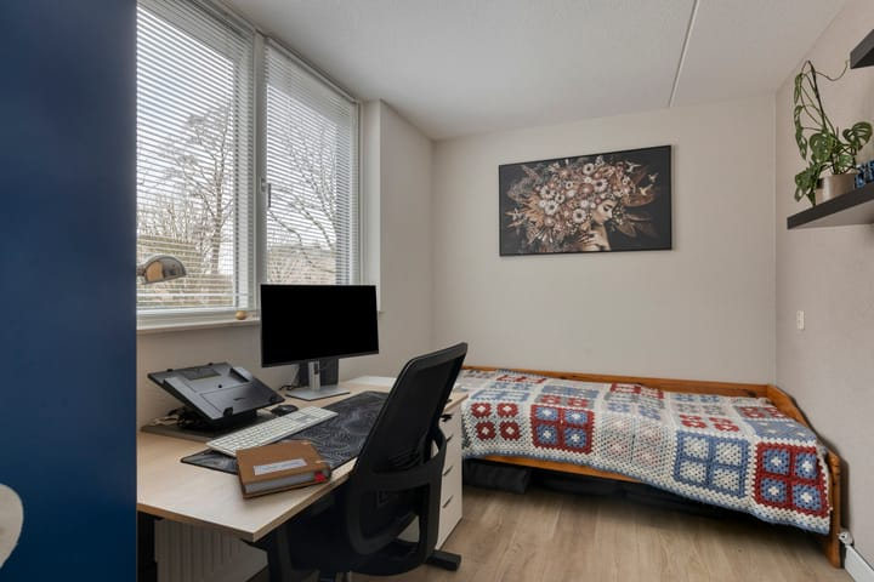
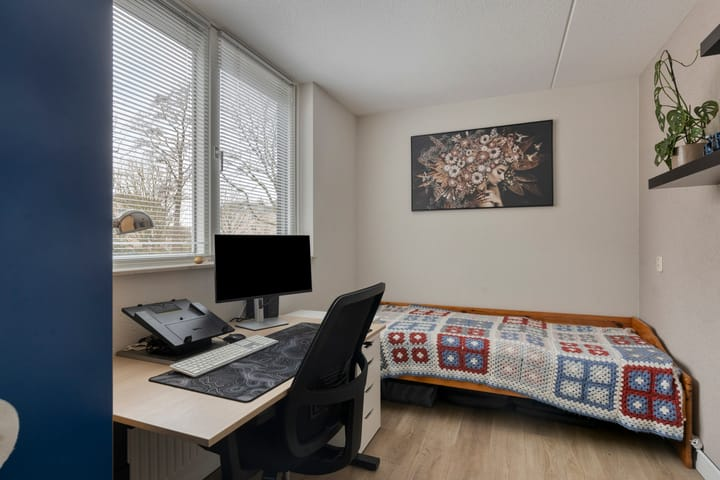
- notebook (282, 464)
